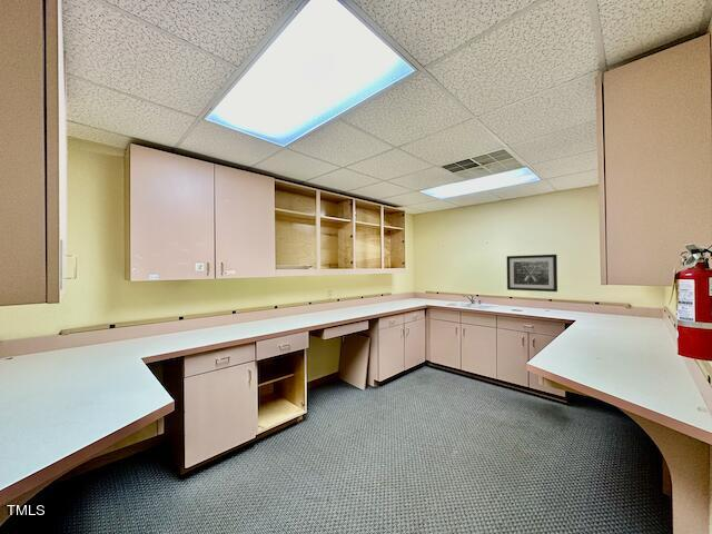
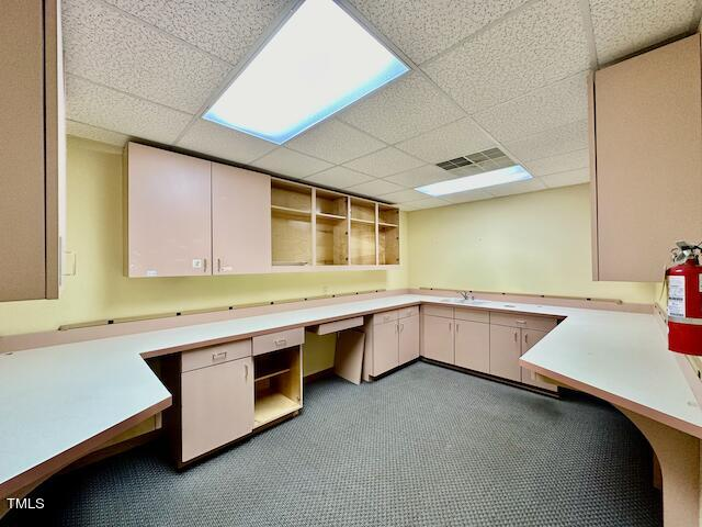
- wall art (531, 273)
